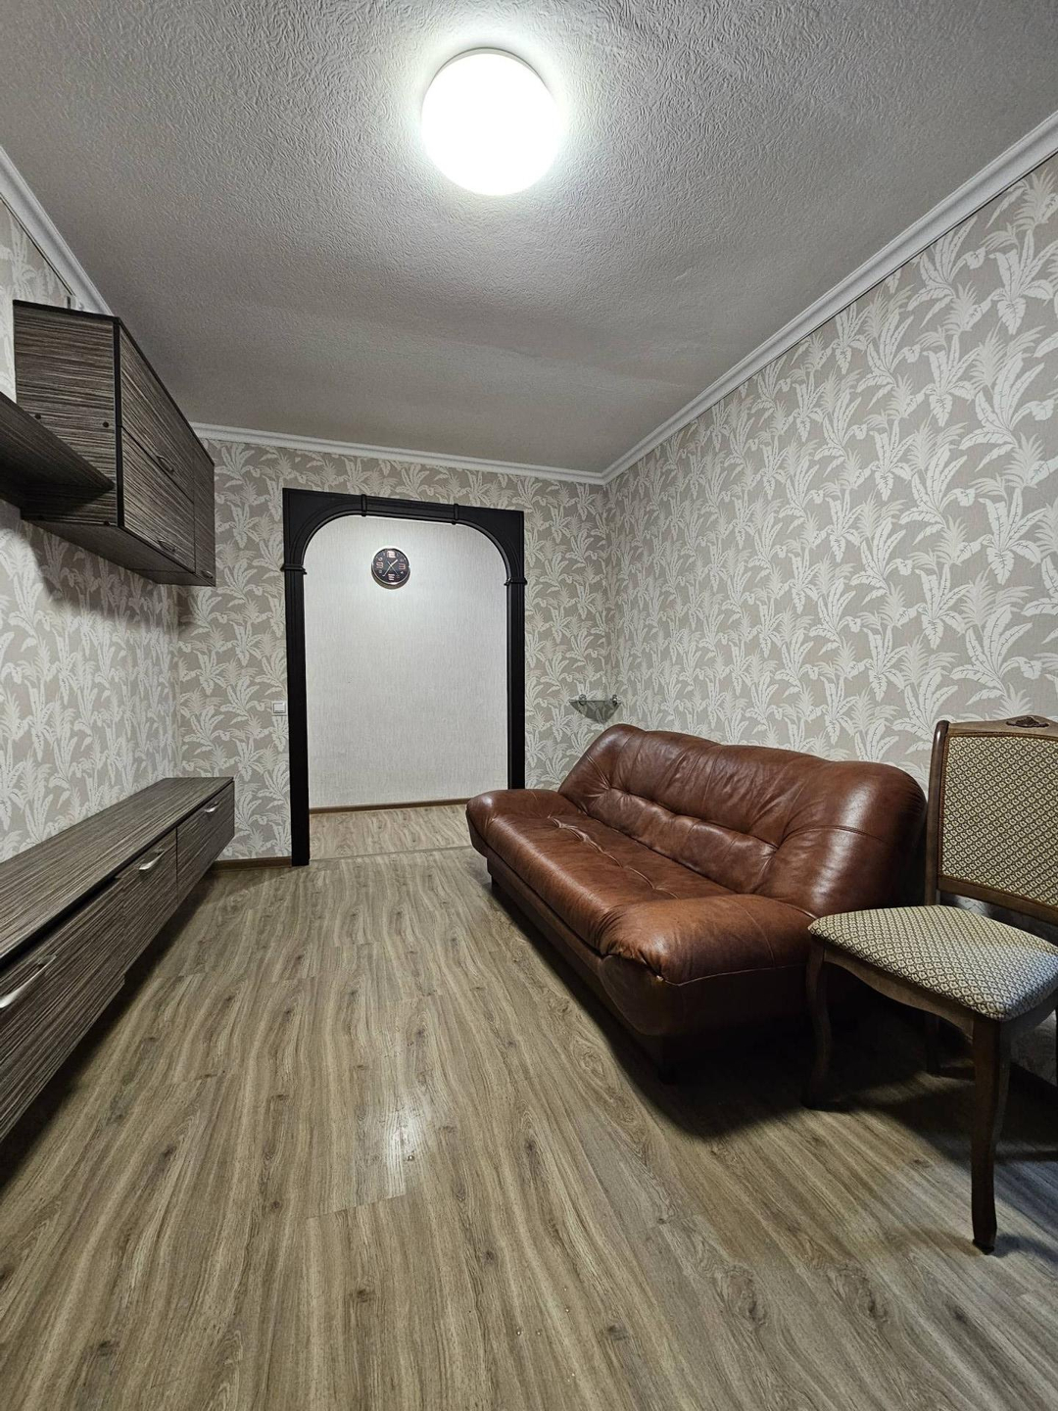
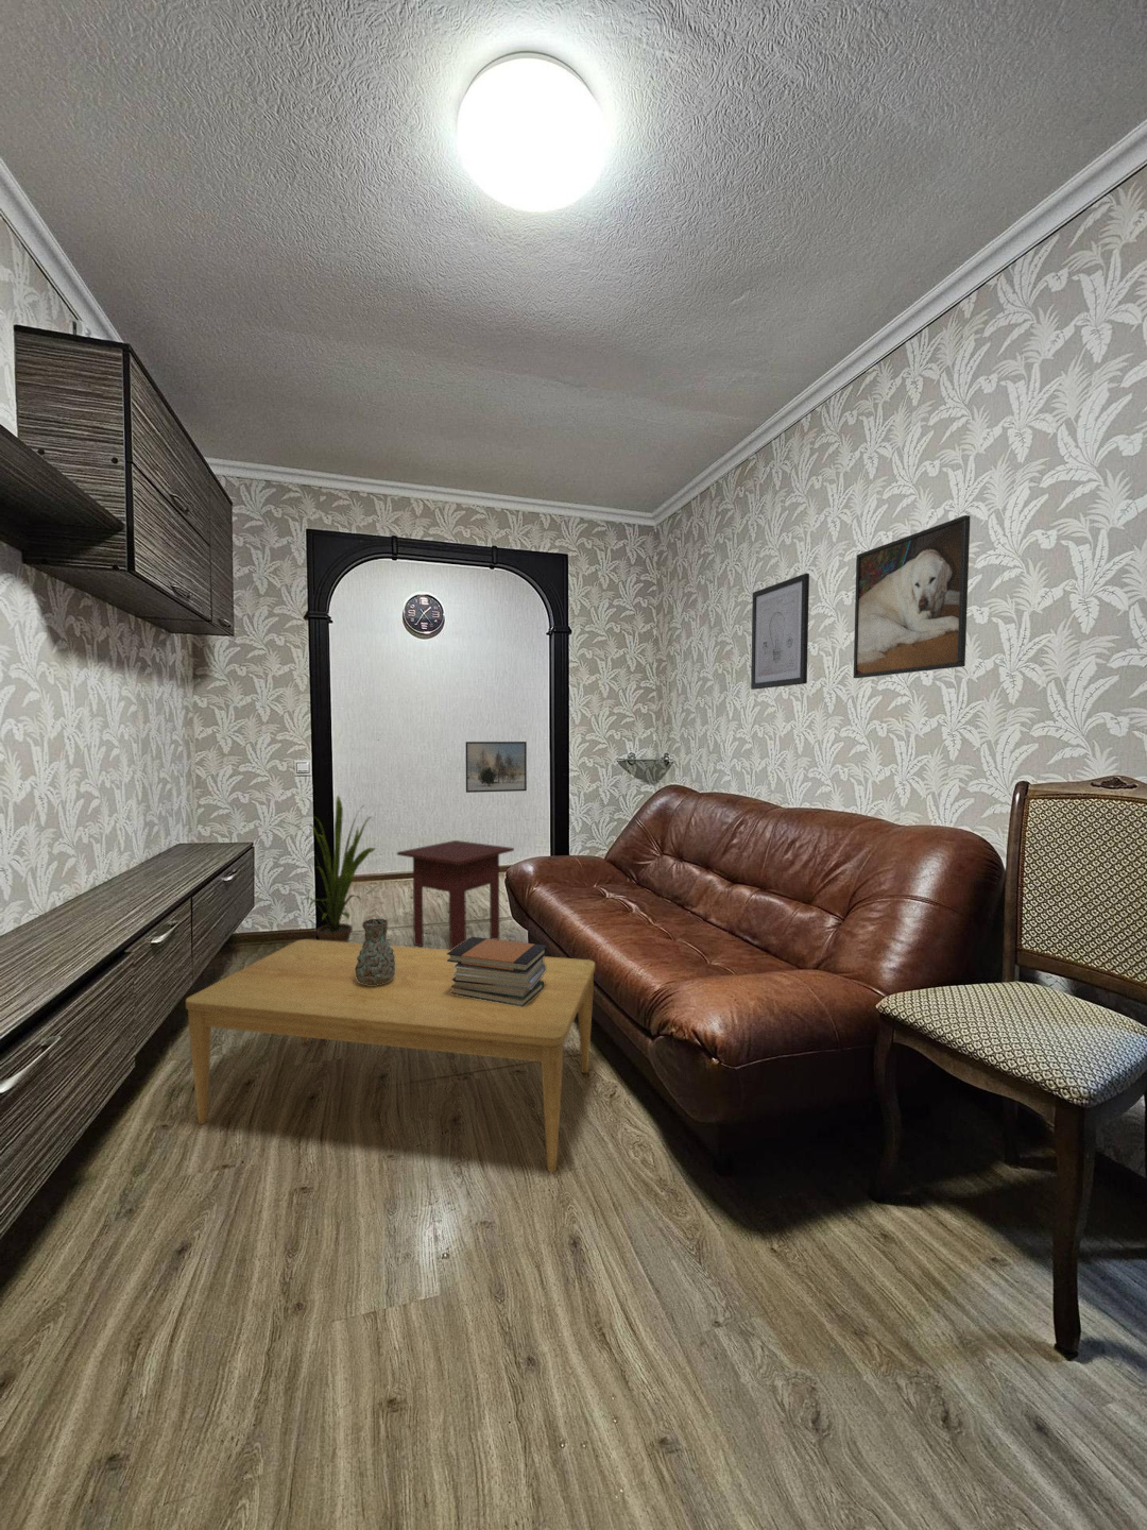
+ house plant (330, 877)
+ coffee table (406, 1037)
+ decorative vase (375, 951)
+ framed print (496, 766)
+ wall art (777, 635)
+ book stack (498, 969)
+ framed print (905, 605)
+ side table (457, 895)
